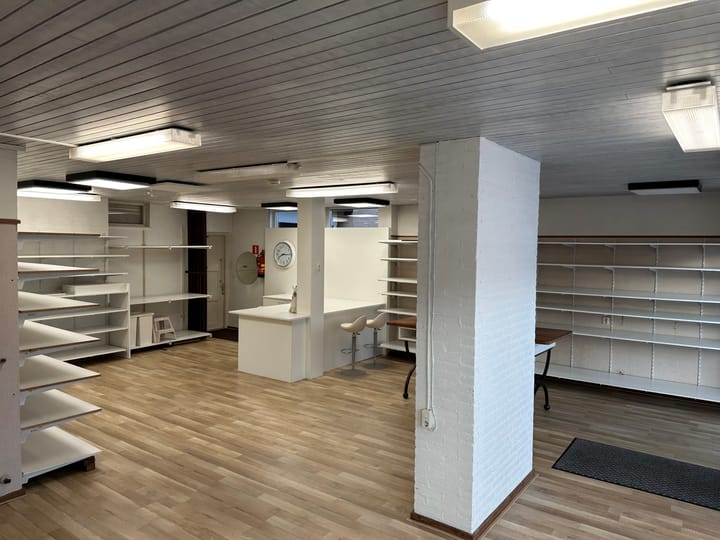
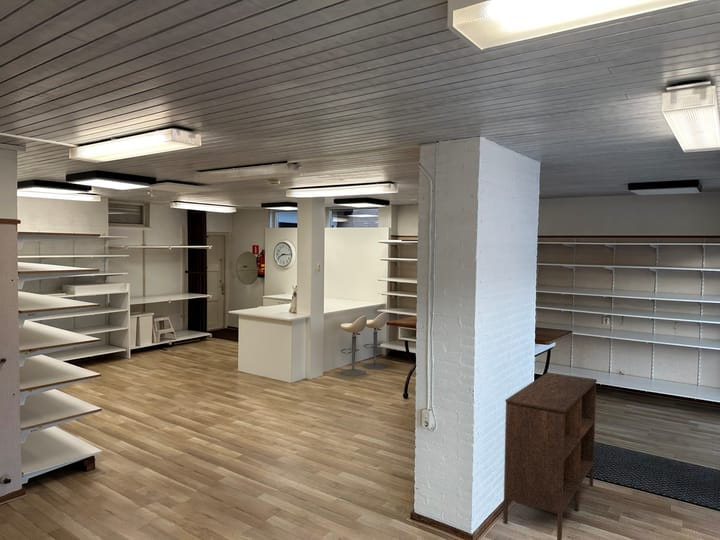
+ shelving unit (553, 445)
